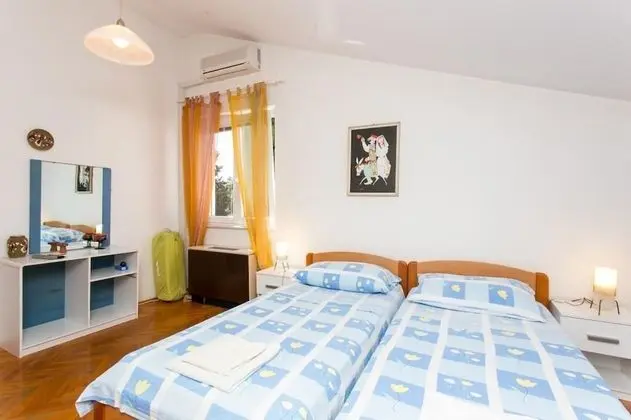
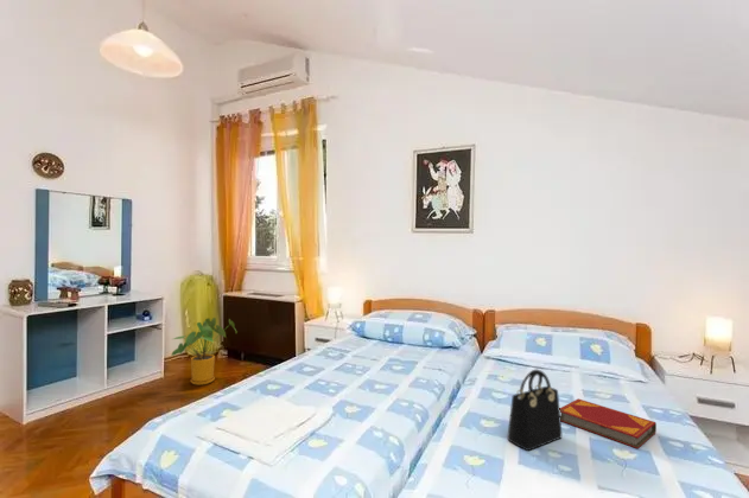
+ handbag (534, 404)
+ hardback book (604, 420)
+ house plant (202, 351)
